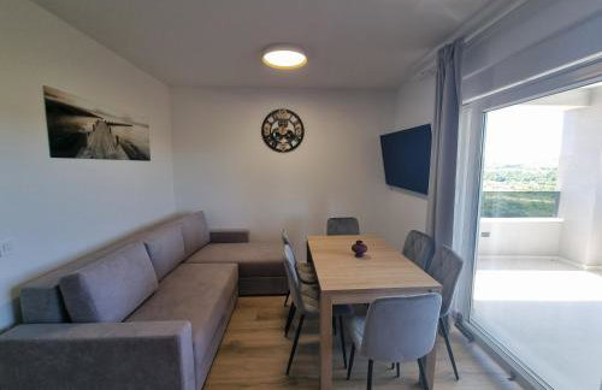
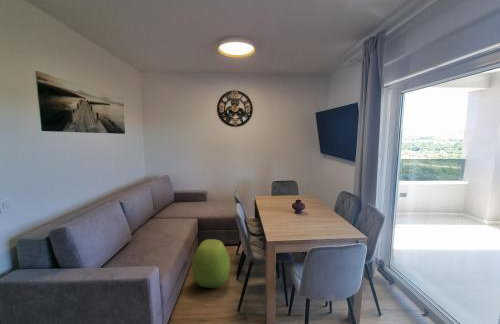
+ ottoman (211, 263)
